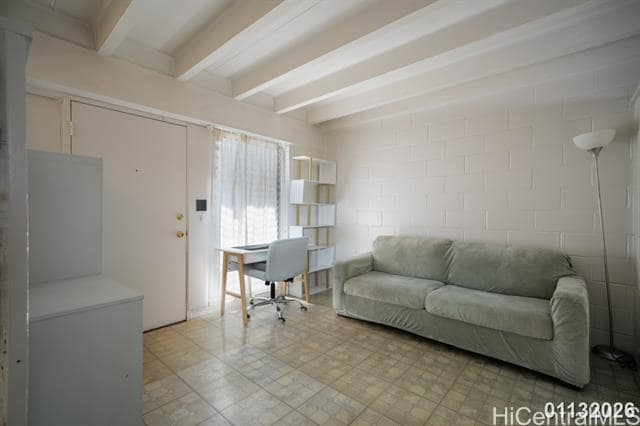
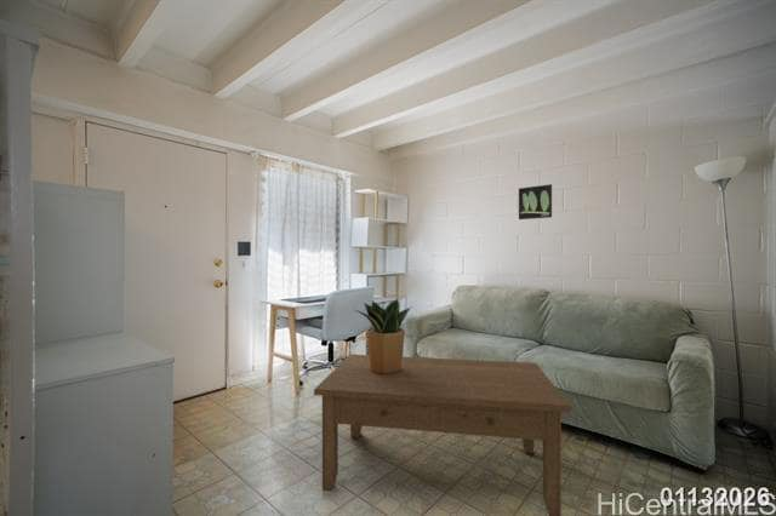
+ coffee table (436, 420)
+ potted plant (382, 334)
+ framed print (535, 202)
